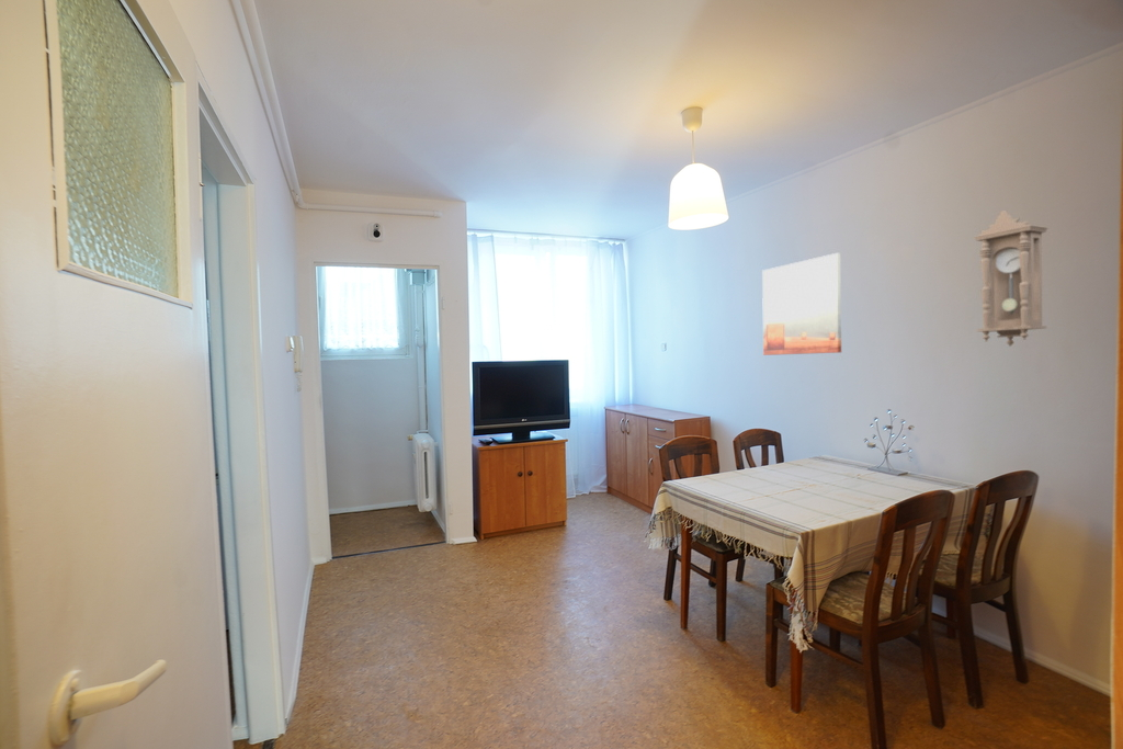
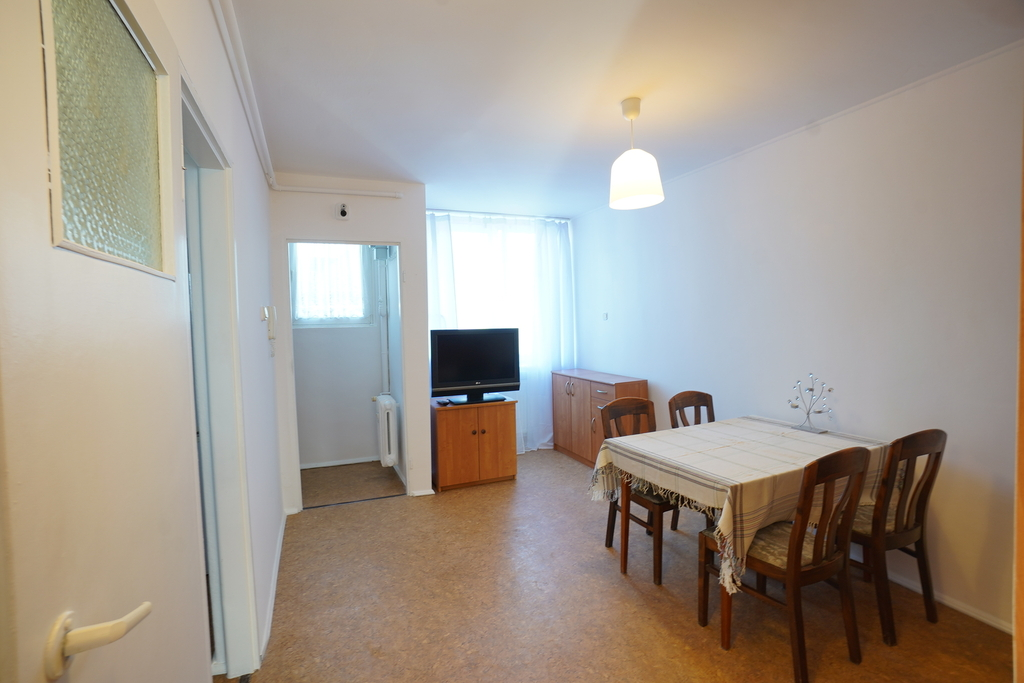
- wall art (798, 308)
- pendulum clock (1010, 279)
